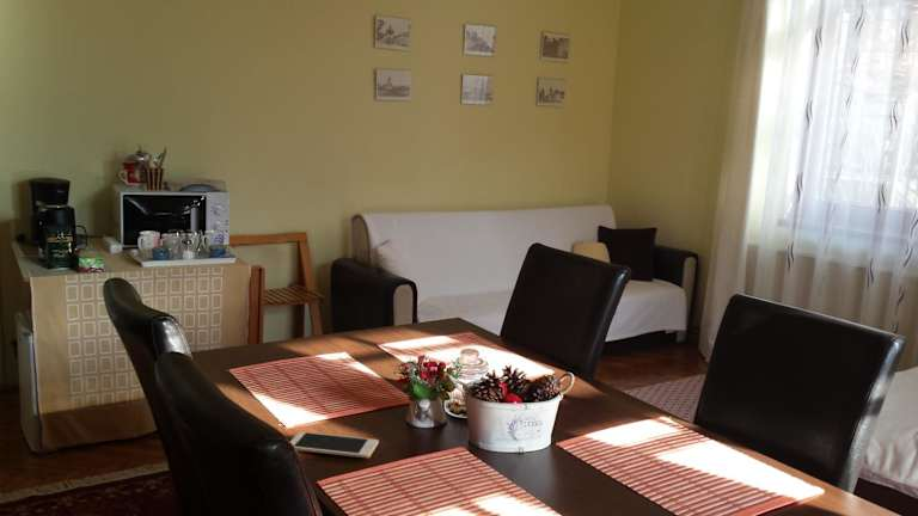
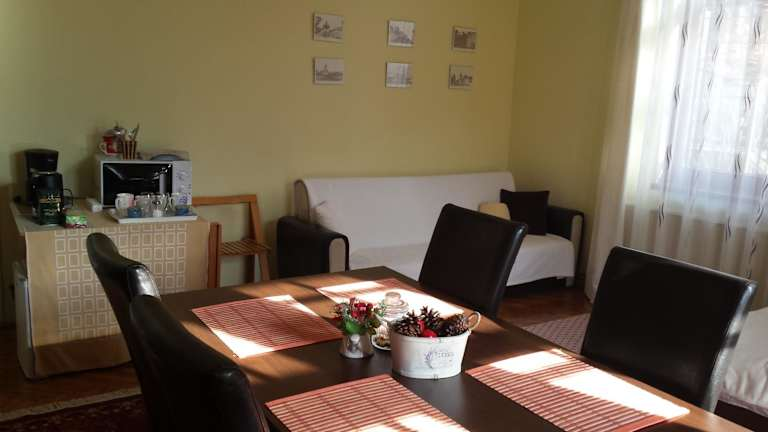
- cell phone (332, 444)
